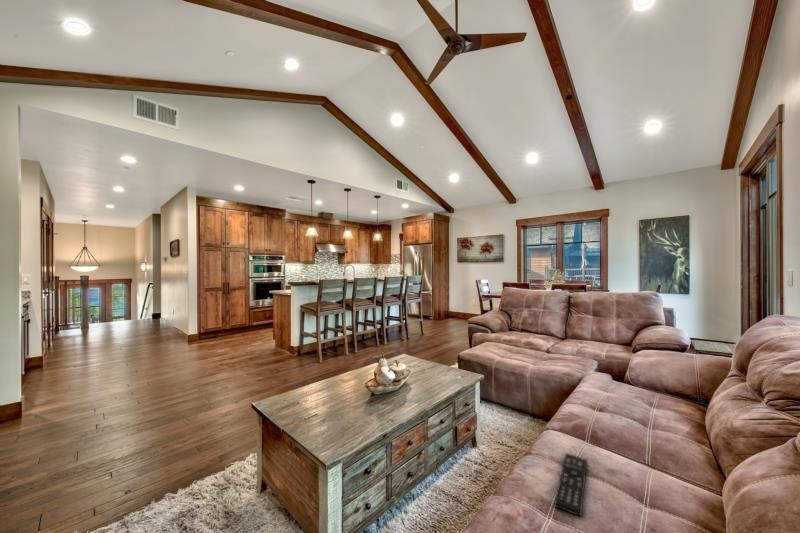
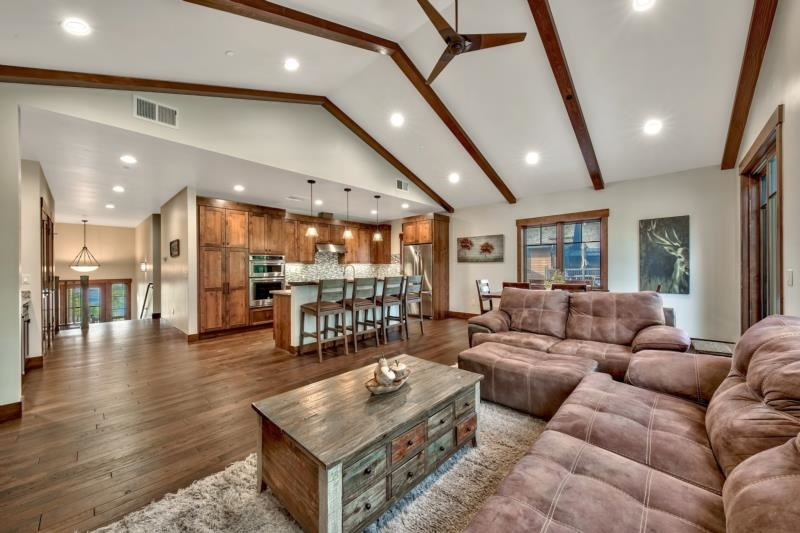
- remote control (572, 480)
